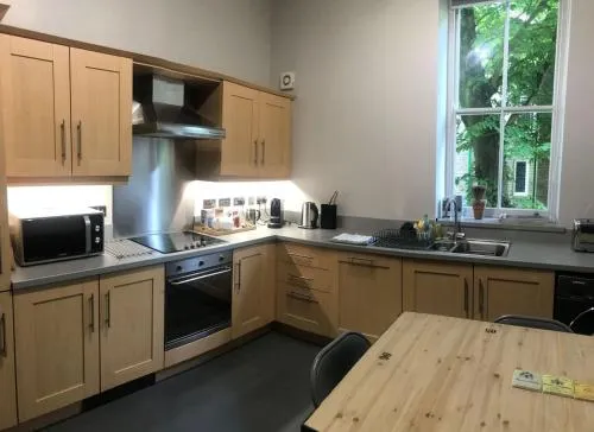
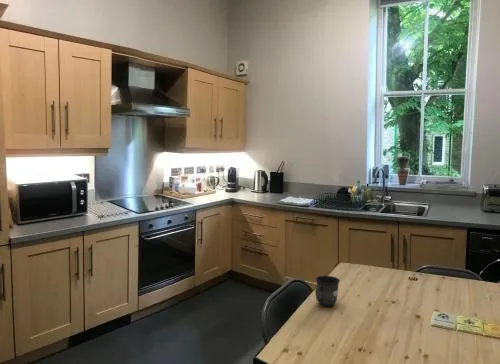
+ mug (324, 292)
